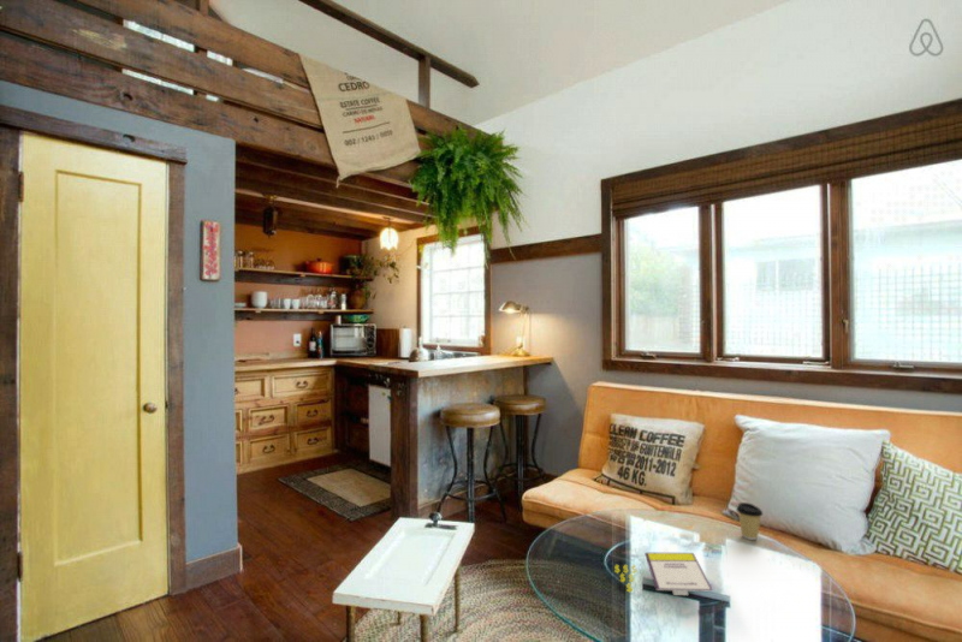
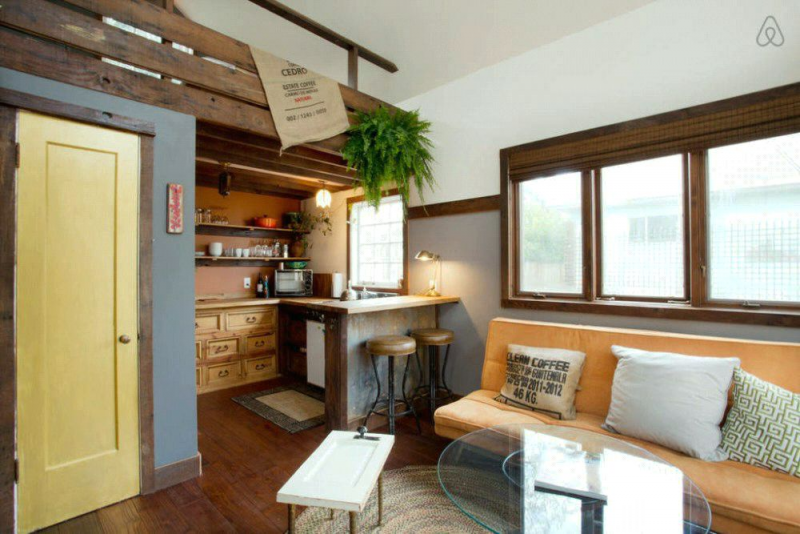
- coffee cup (749, 521)
- board game (658, 573)
